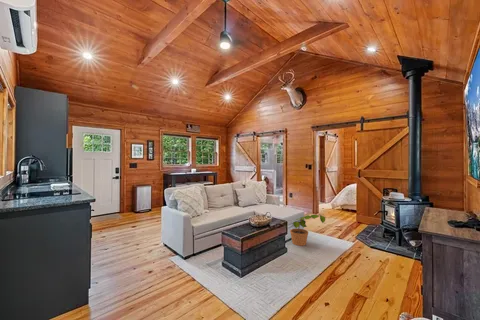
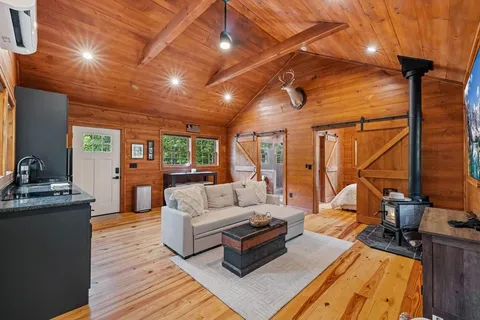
- potted plant (306, 230)
